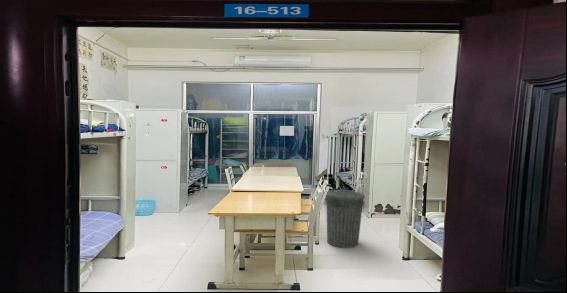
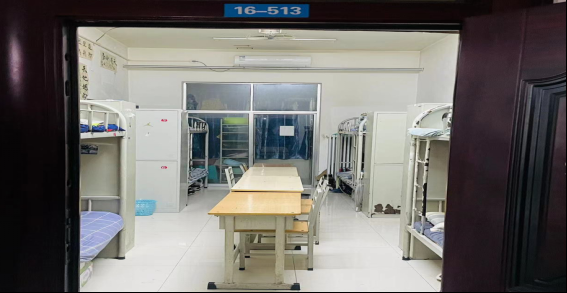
- trash can (343, 215)
